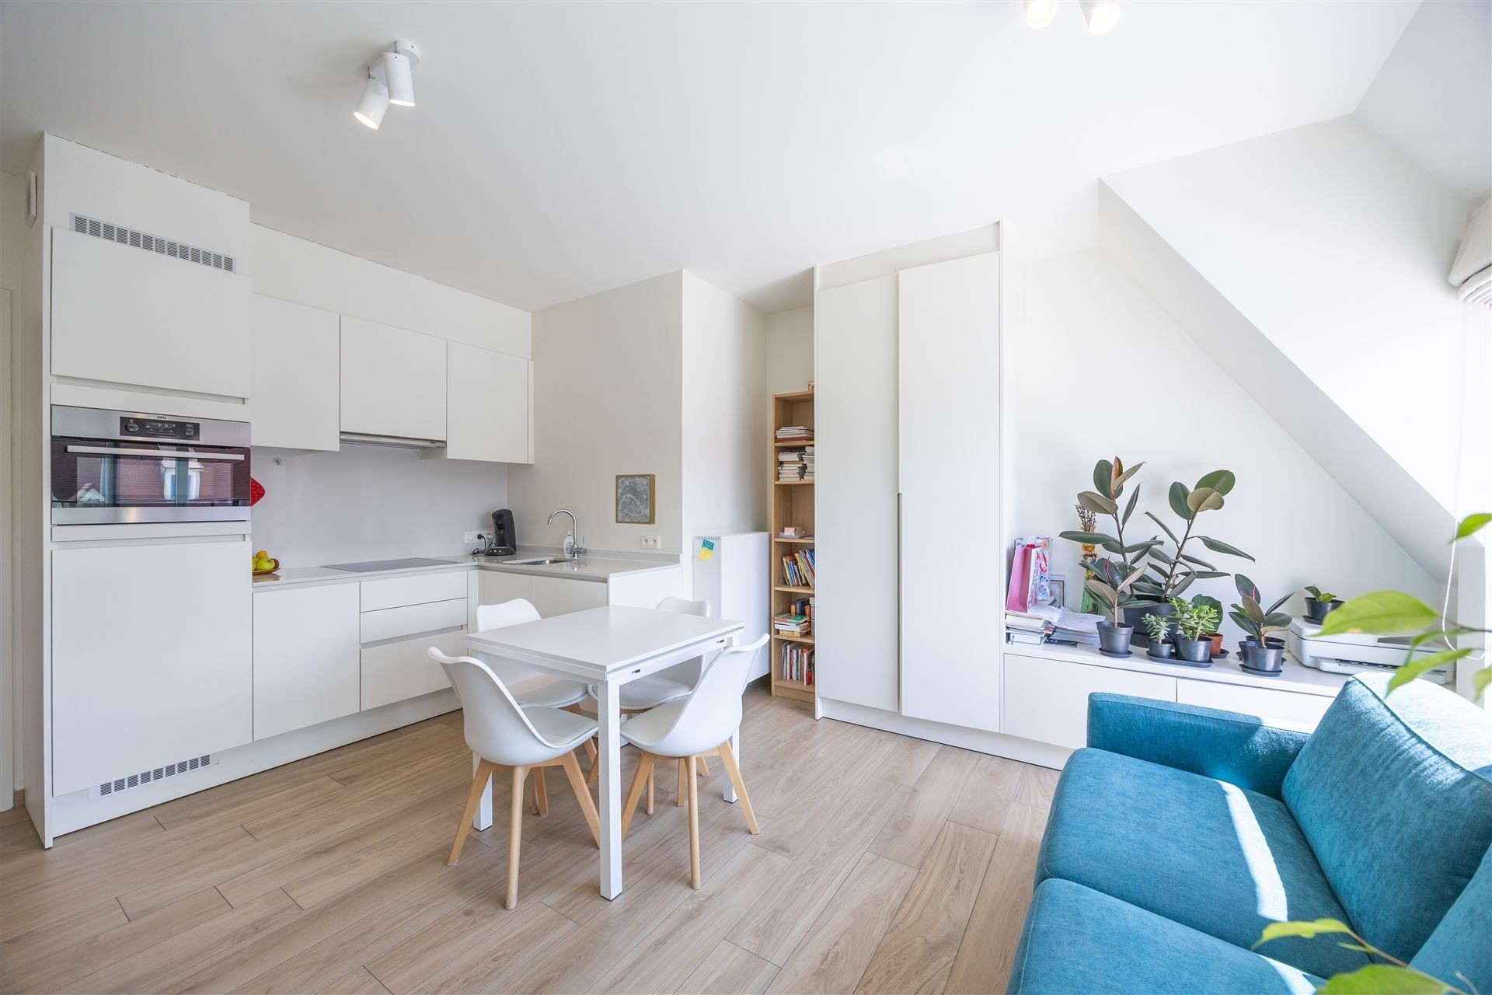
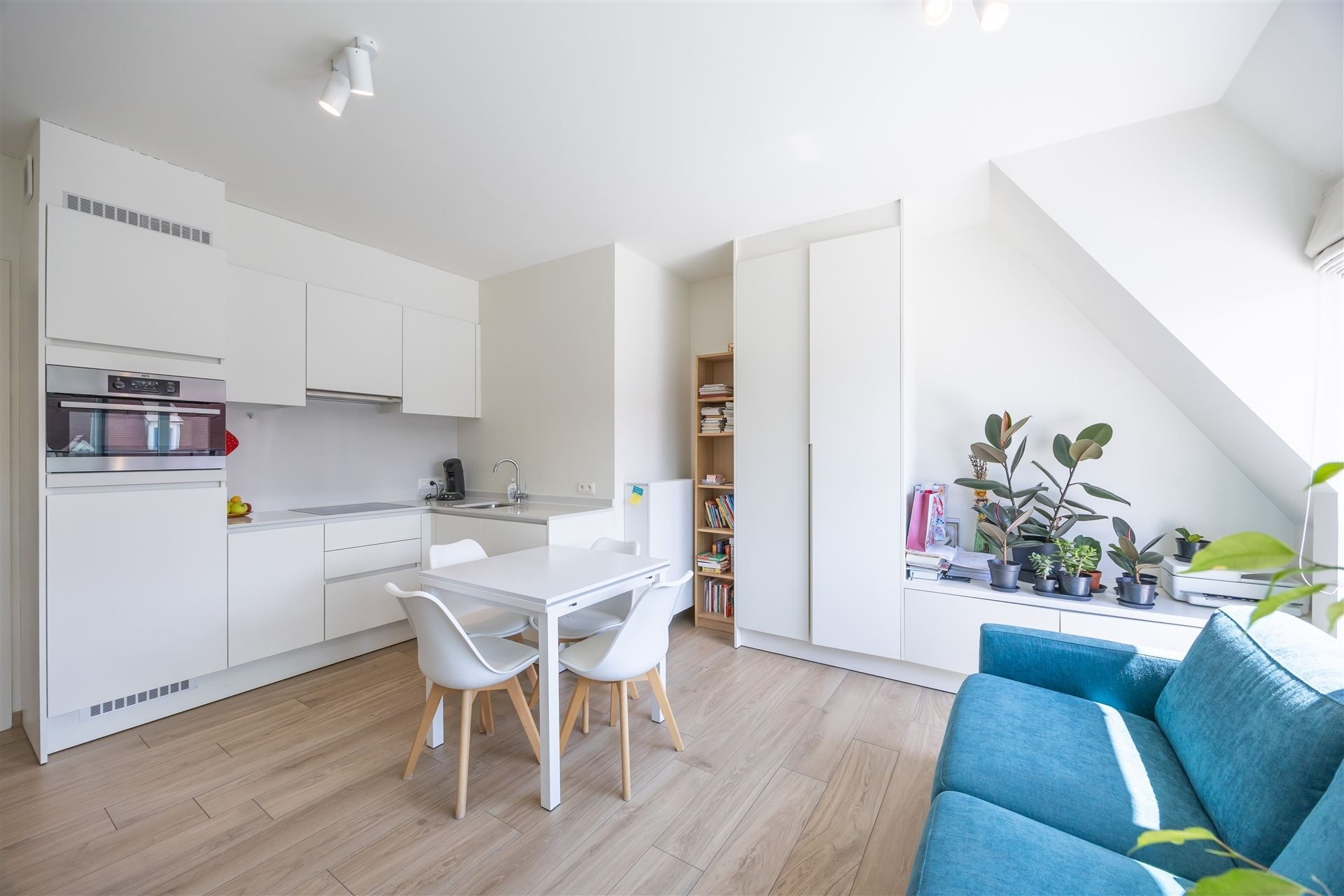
- wall art (635, 499)
